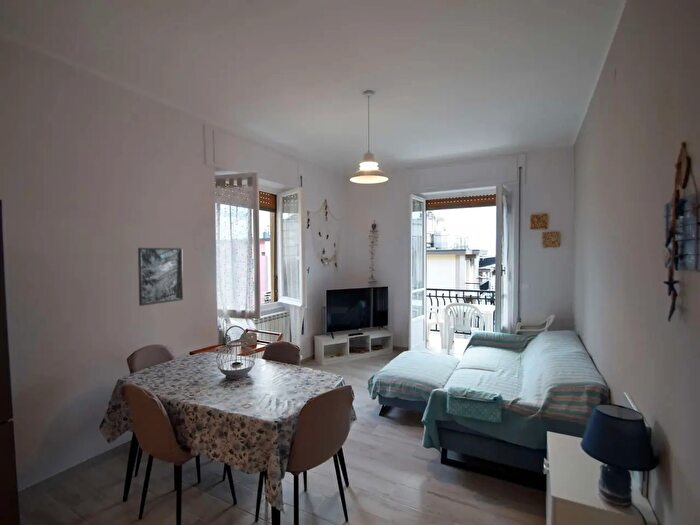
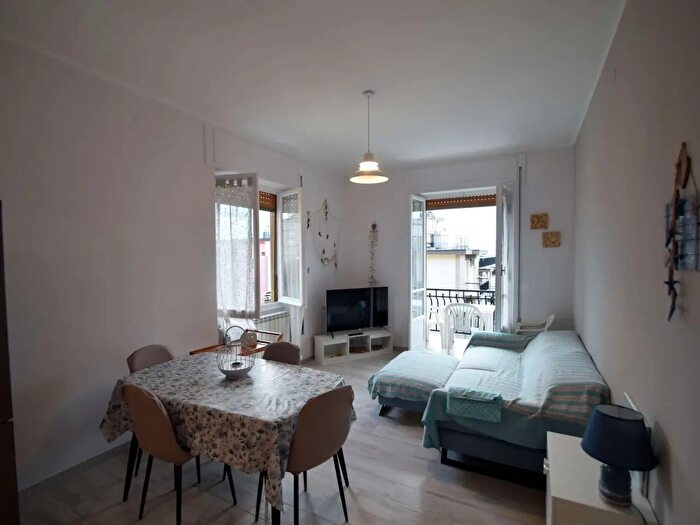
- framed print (161, 275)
